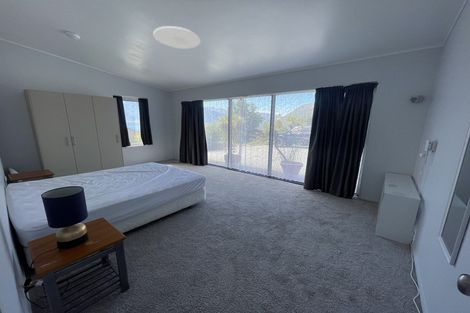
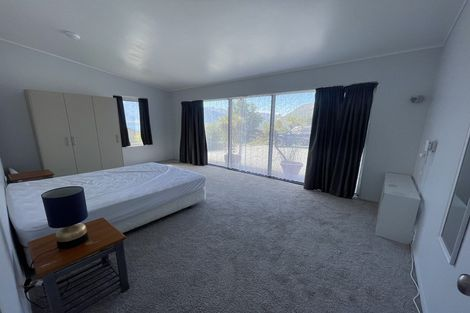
- ceiling light (177, 36)
